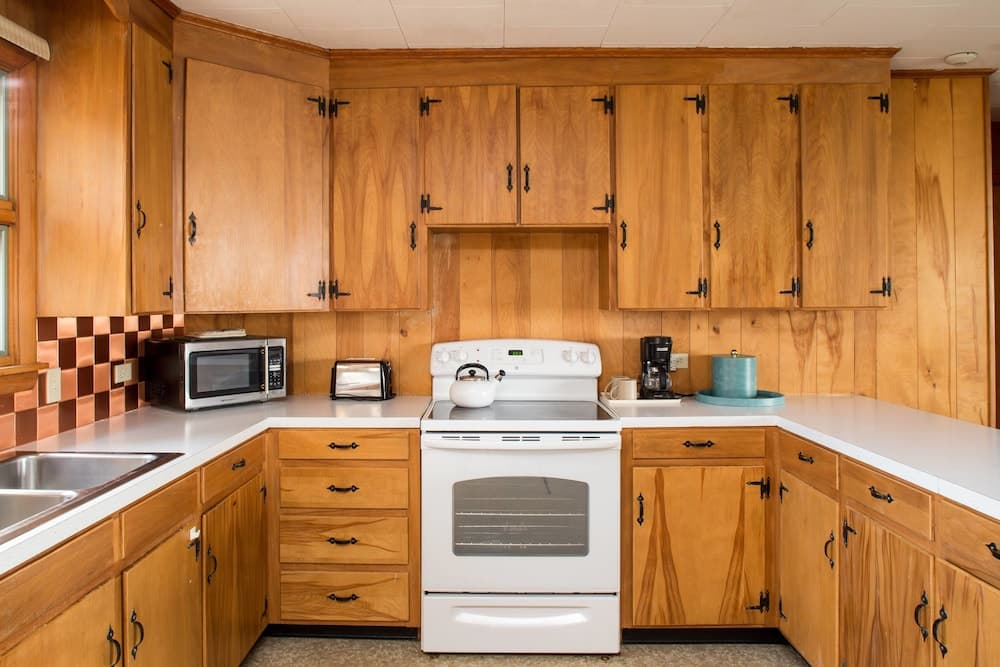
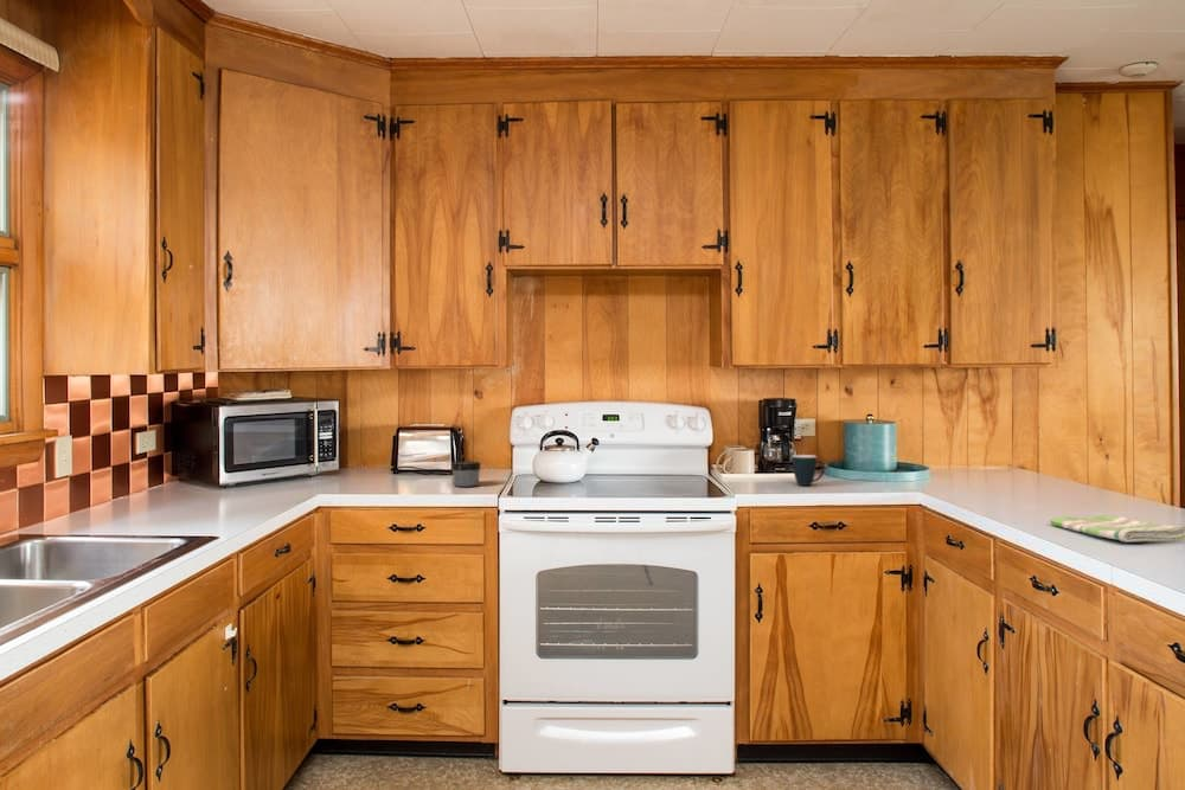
+ mug (808, 470)
+ jar (466, 474)
+ dish towel (1115, 525)
